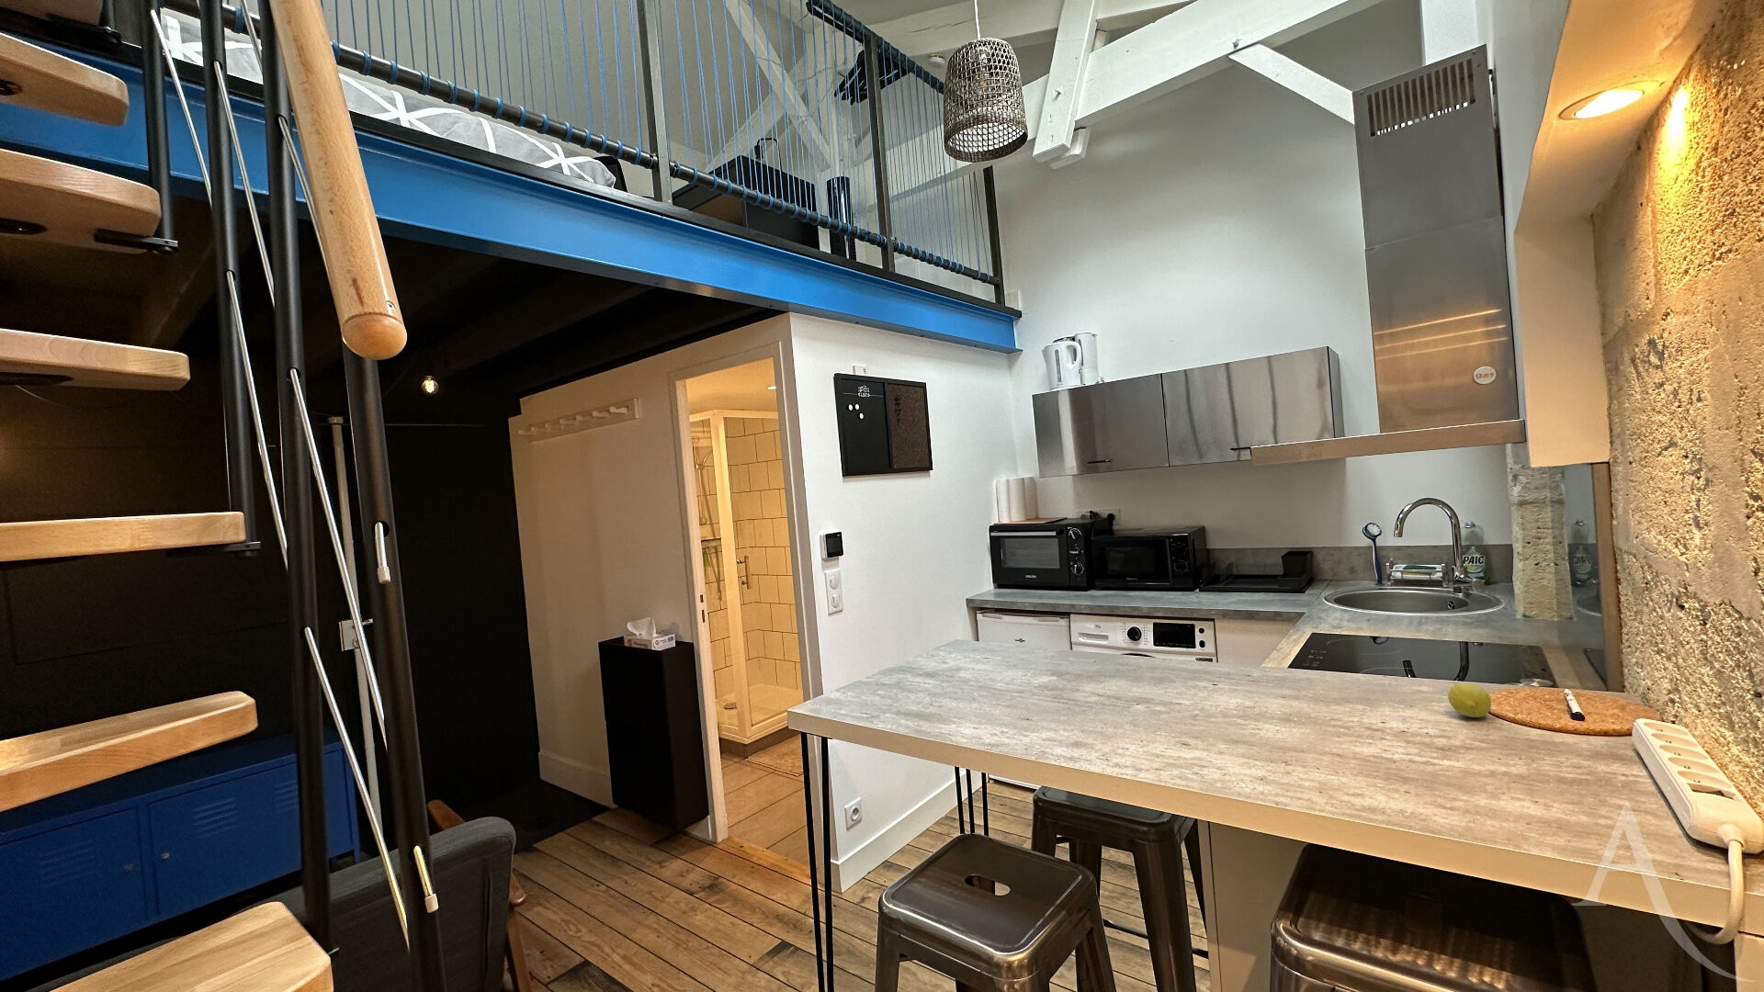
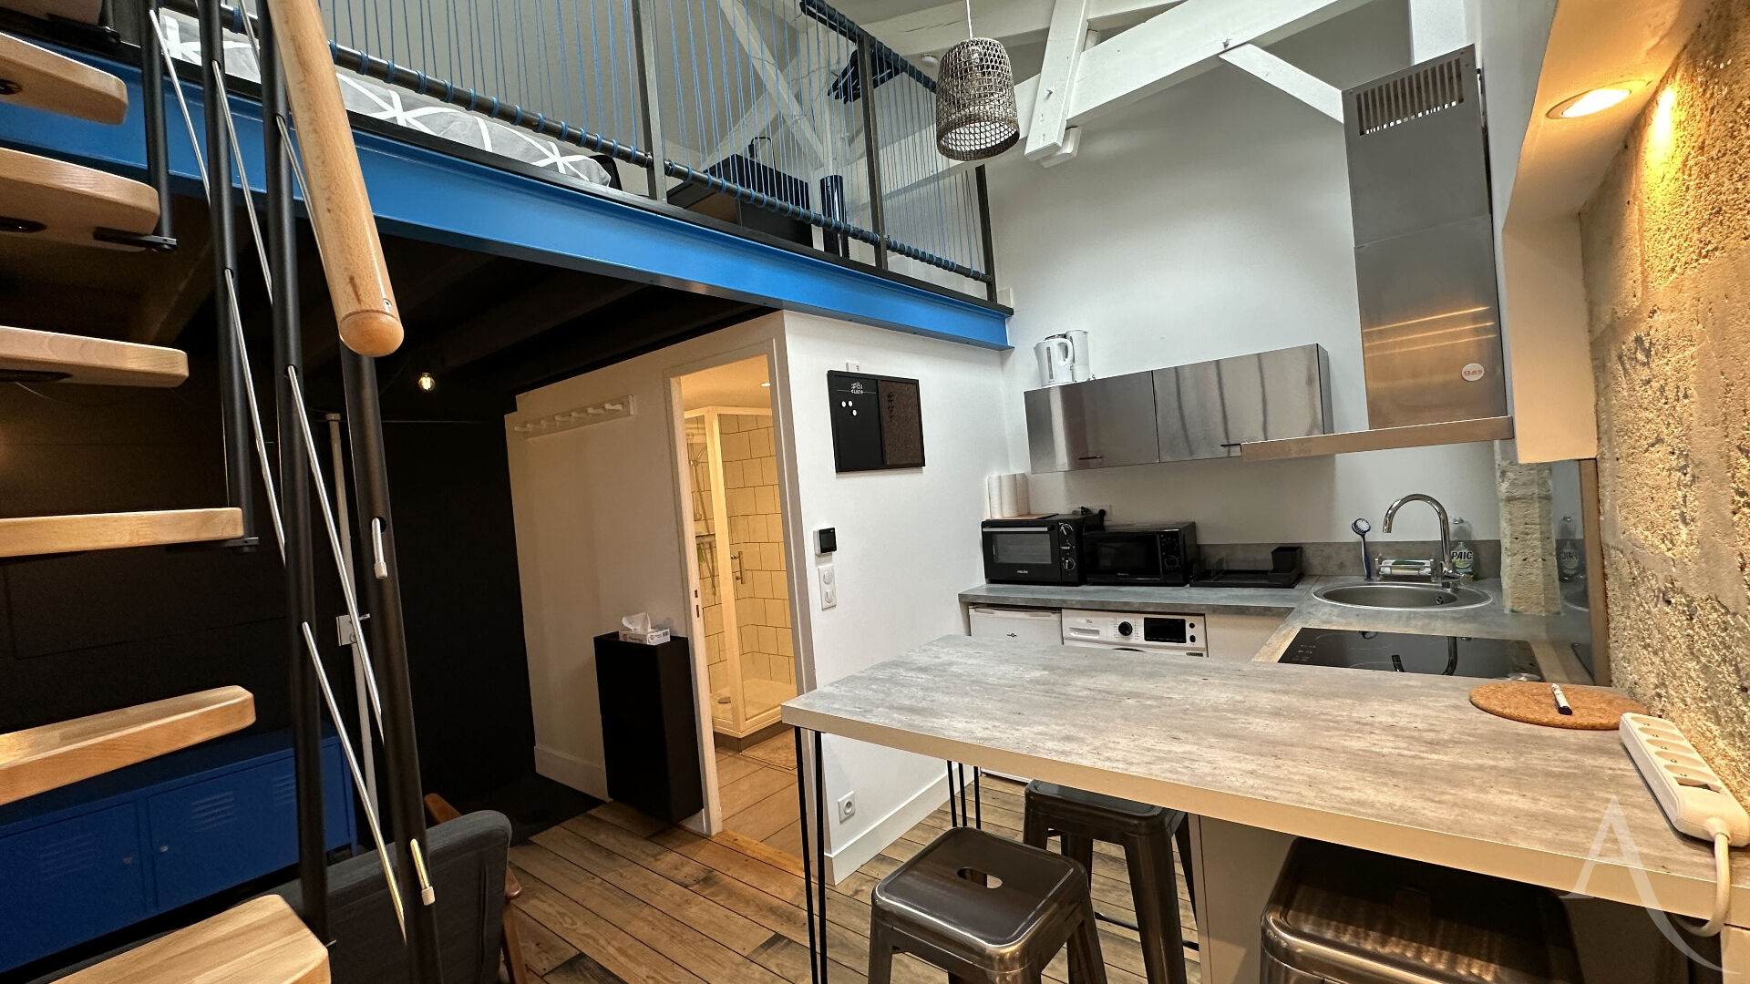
- fruit (1470, 699)
